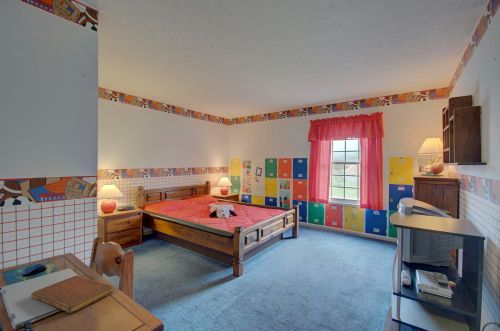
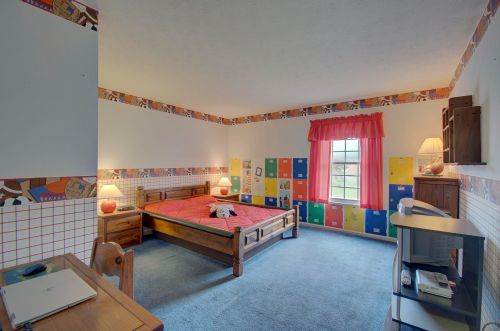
- notebook (73, 292)
